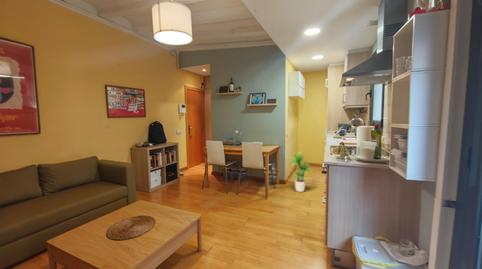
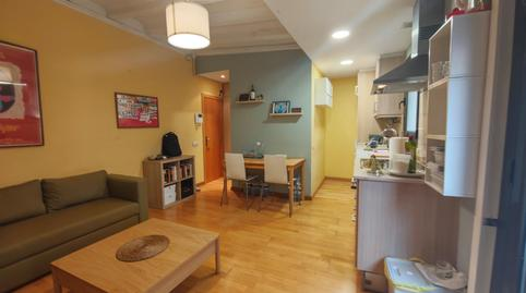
- potted plant (301, 170)
